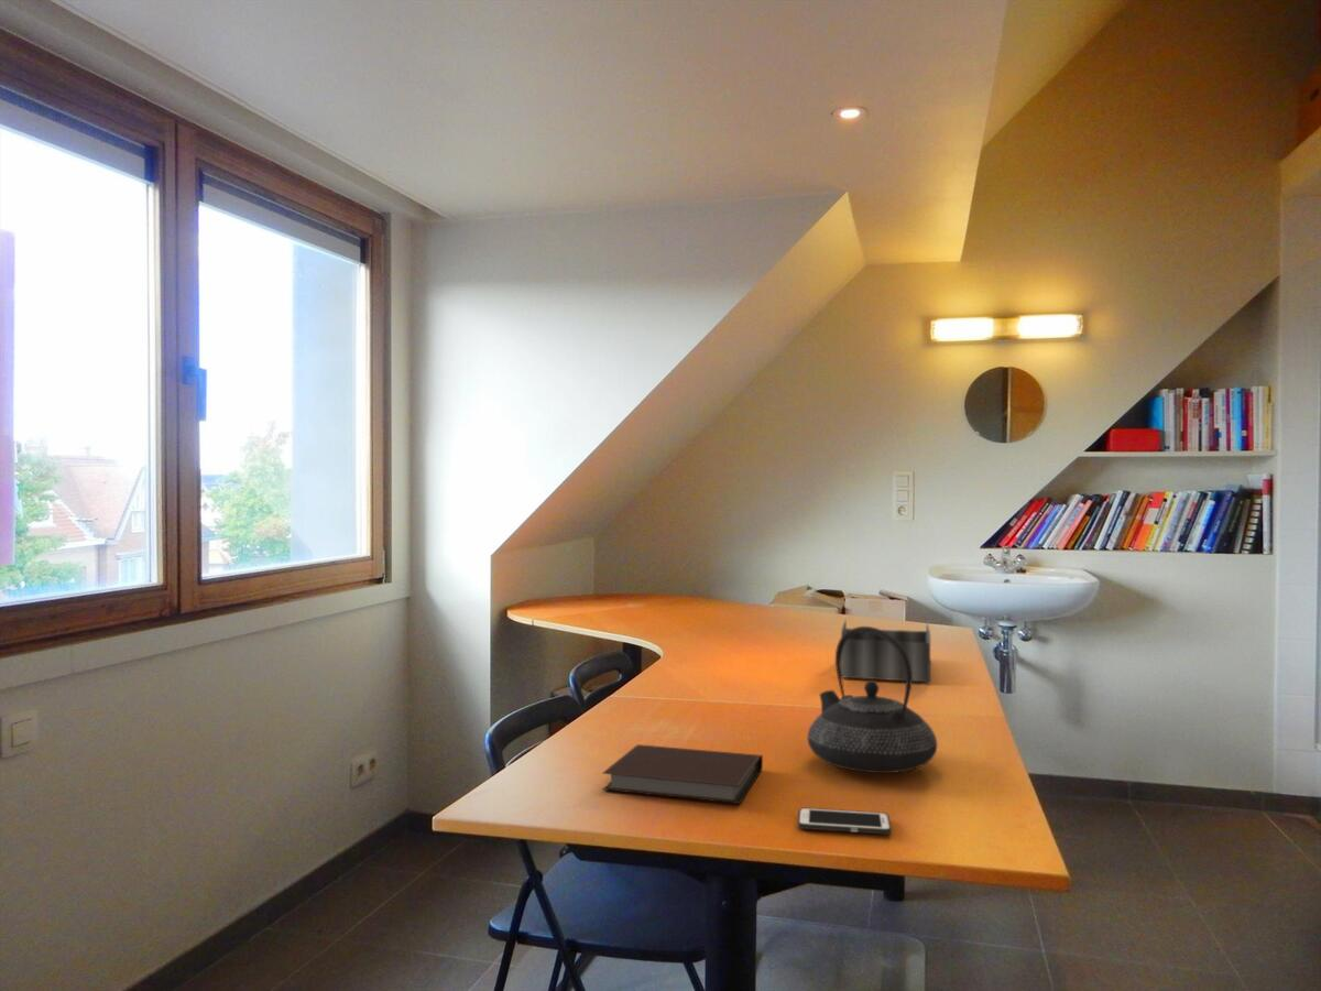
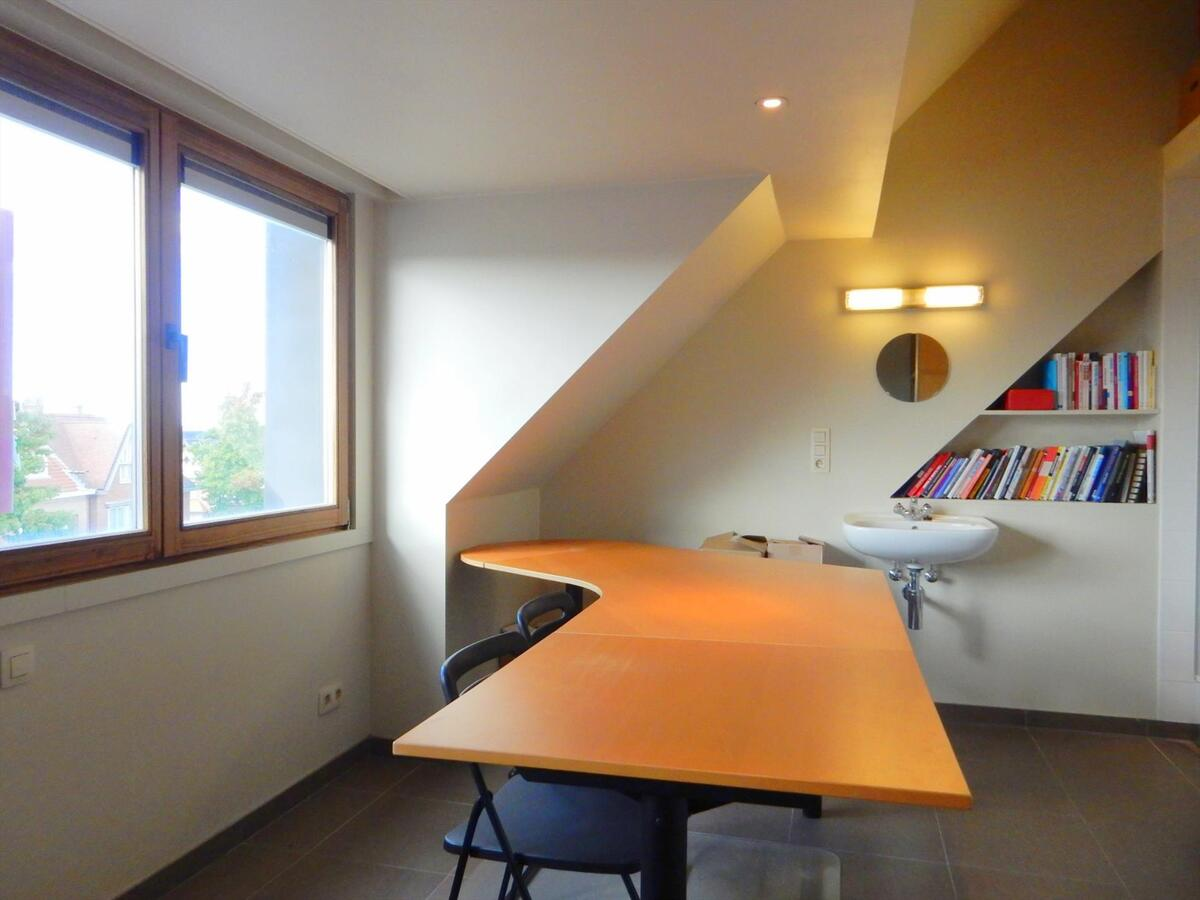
- teapot (866, 694)
- cell phone (843, 820)
- desk organizer (885, 645)
- notebook (685, 771)
